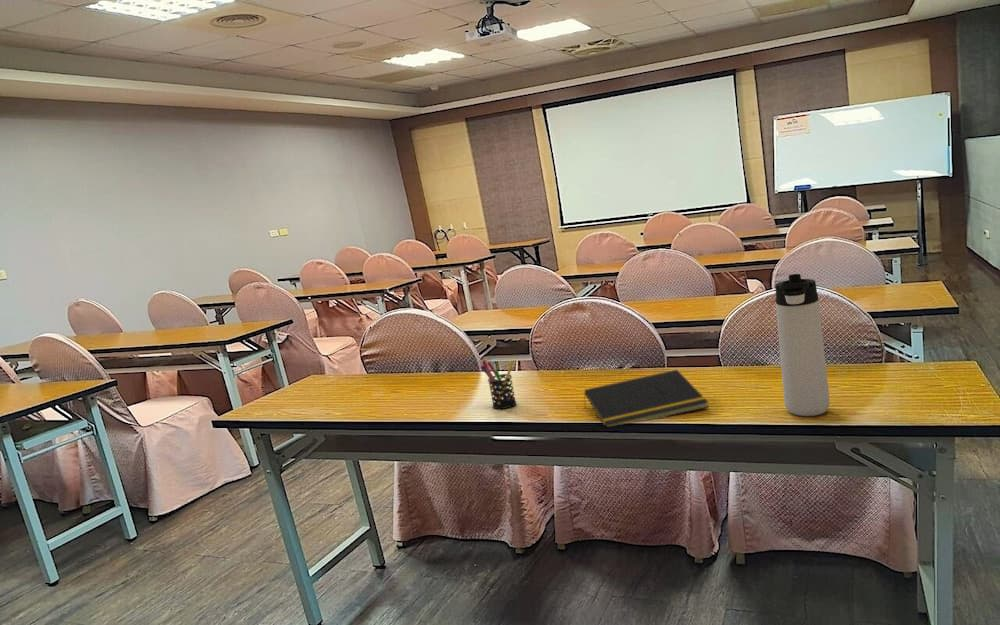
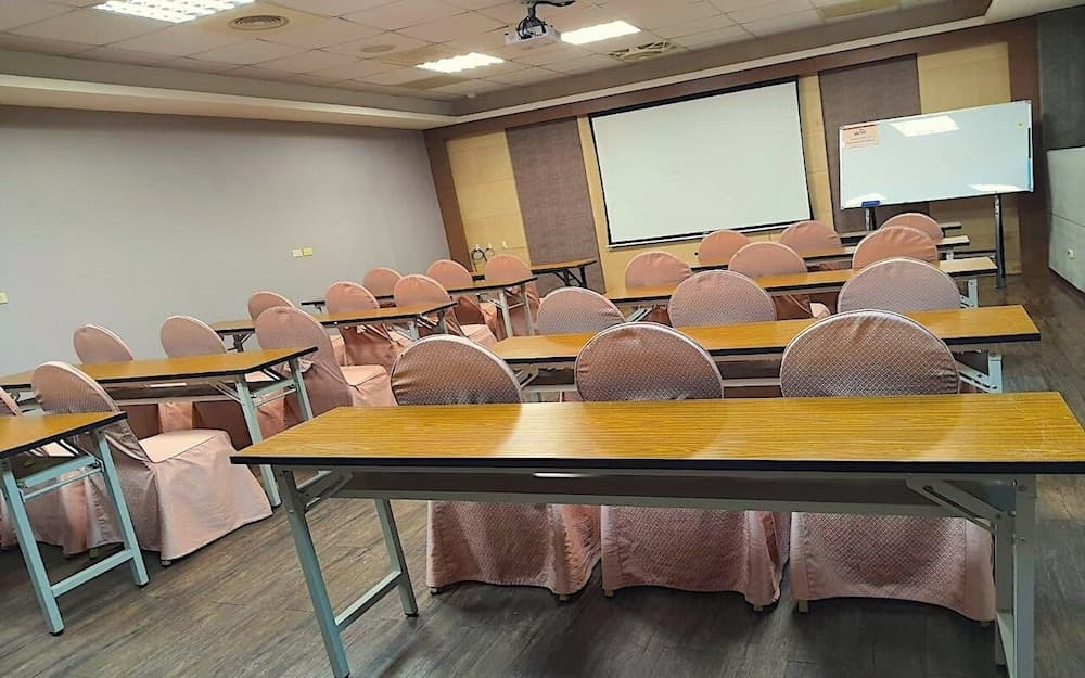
- notepad (643, 398)
- thermos bottle (800, 346)
- pen holder (498, 382)
